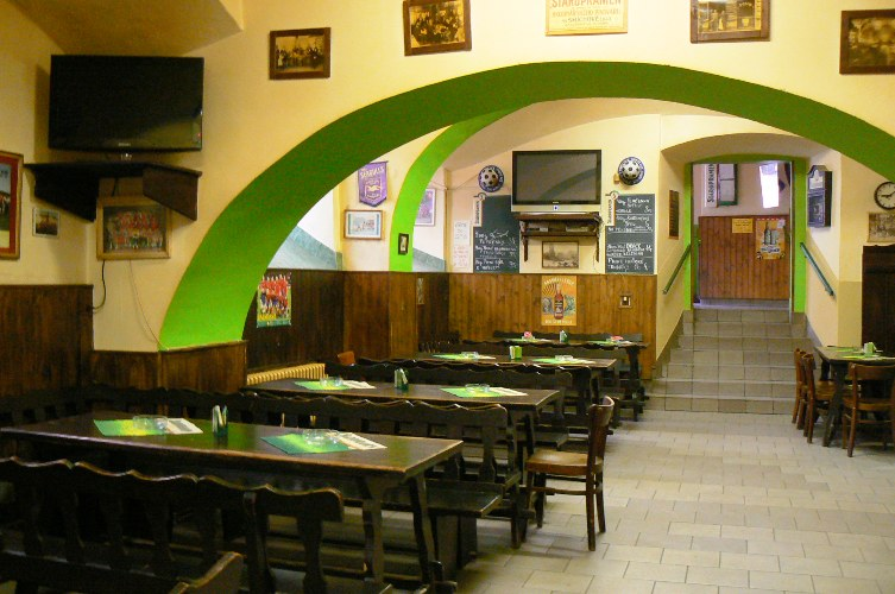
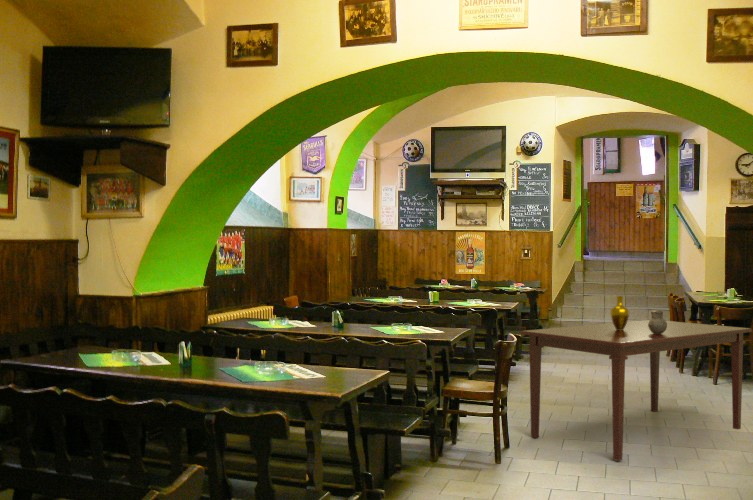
+ ceramic pitcher (656, 322)
+ vase (619, 312)
+ dining table (650, 381)
